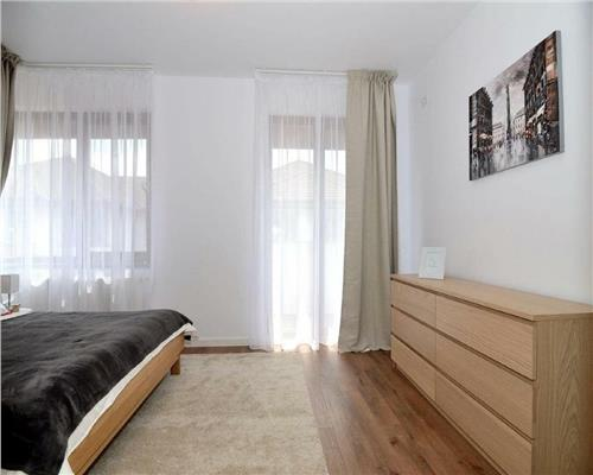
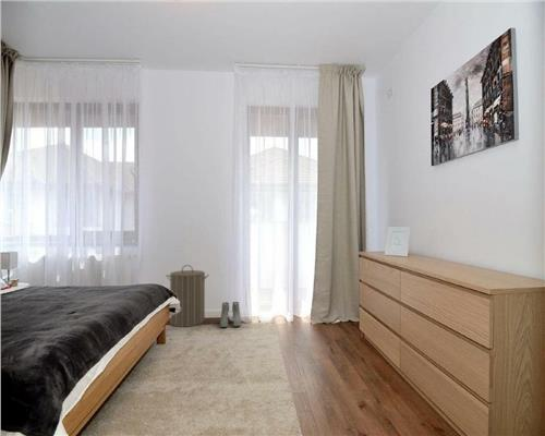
+ laundry hamper (187, 293)
+ boots (233, 314)
